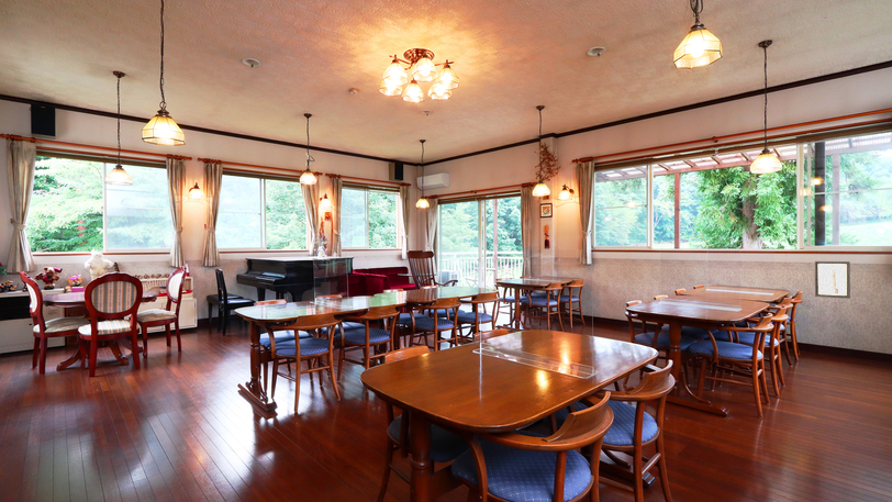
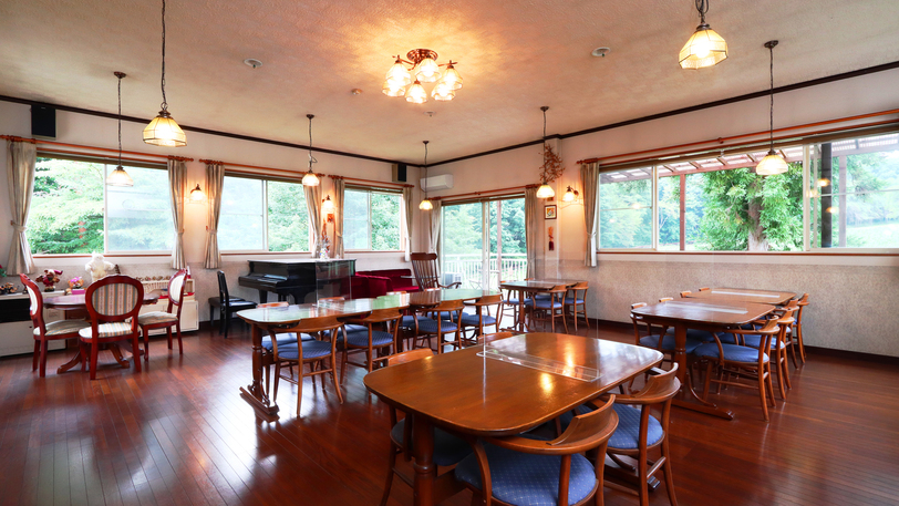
- wall art (832, 279)
